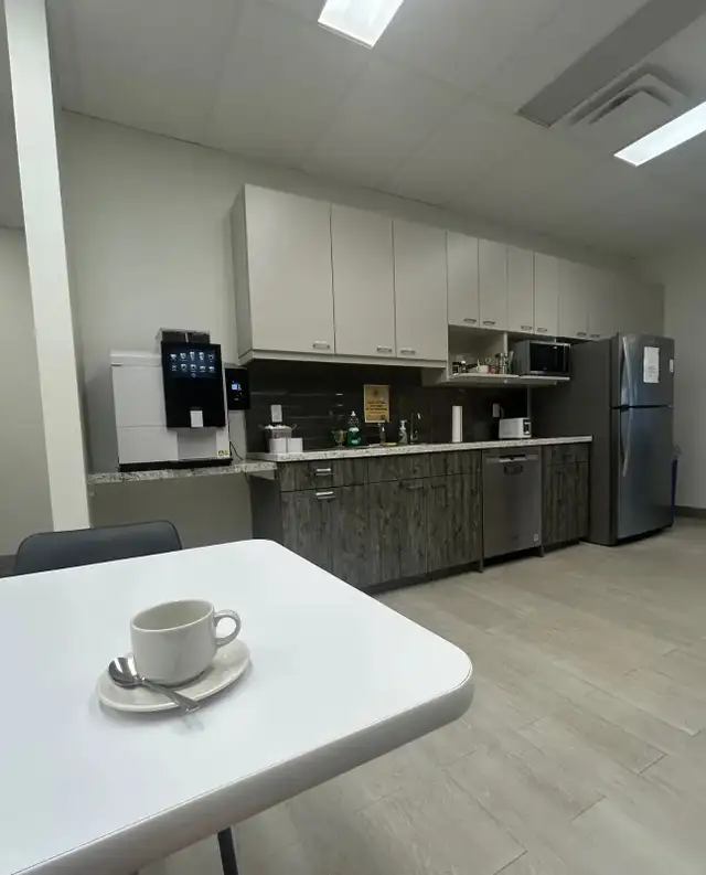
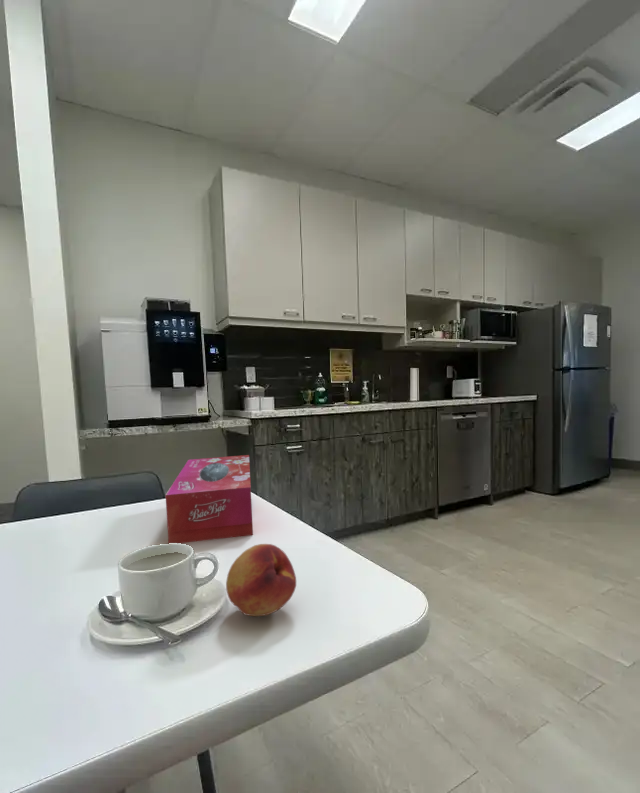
+ fruit (259, 579)
+ tissue box (216, 493)
